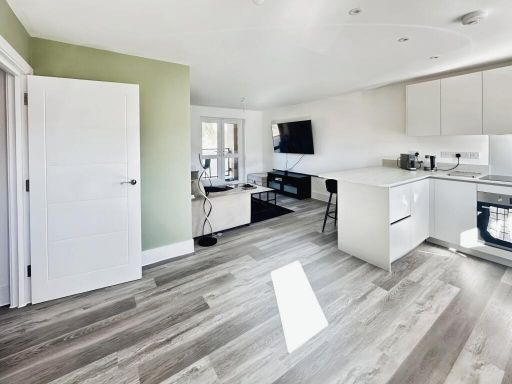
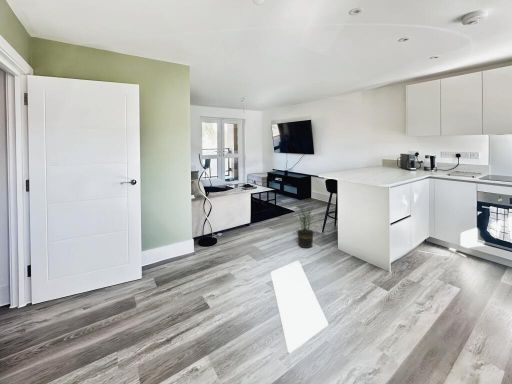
+ potted plant (305, 223)
